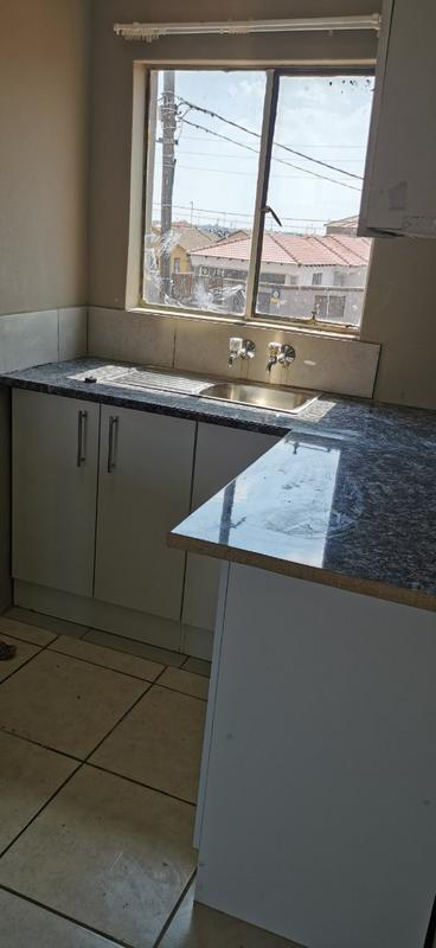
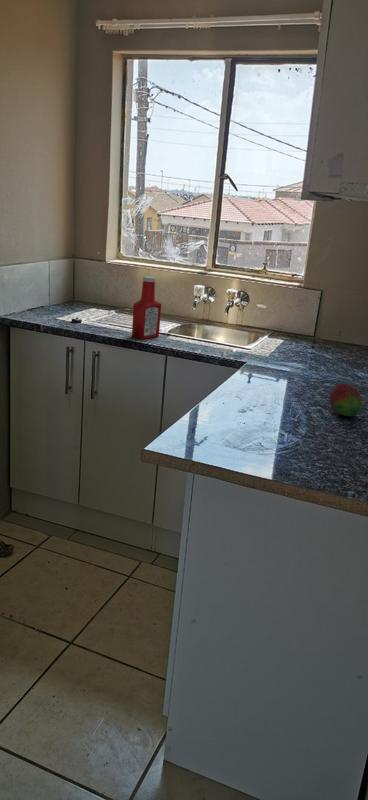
+ fruit (347, 400)
+ soap bottle (147, 307)
